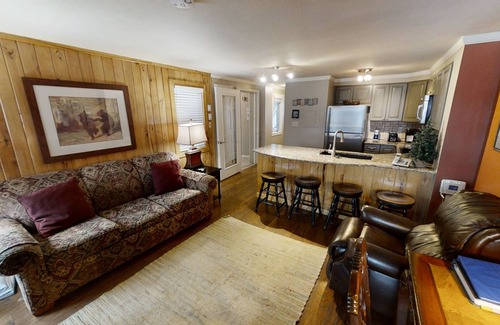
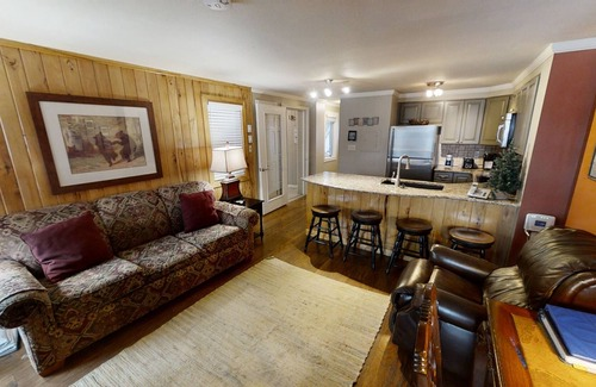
+ pen (517, 351)
